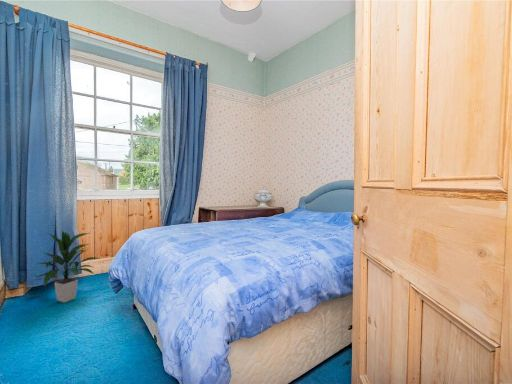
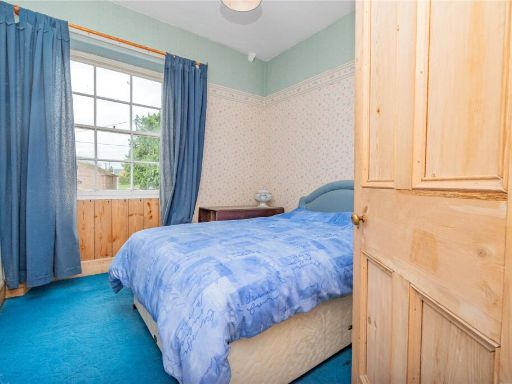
- indoor plant (66, 263)
